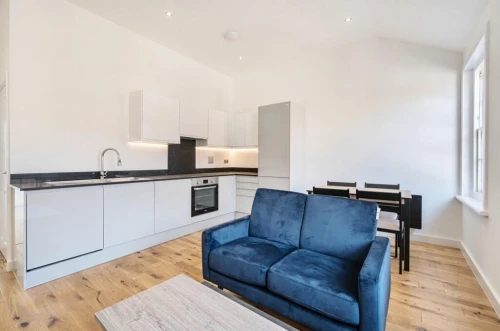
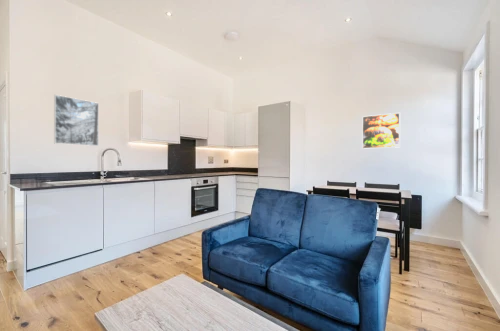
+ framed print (77, 122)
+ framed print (380, 131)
